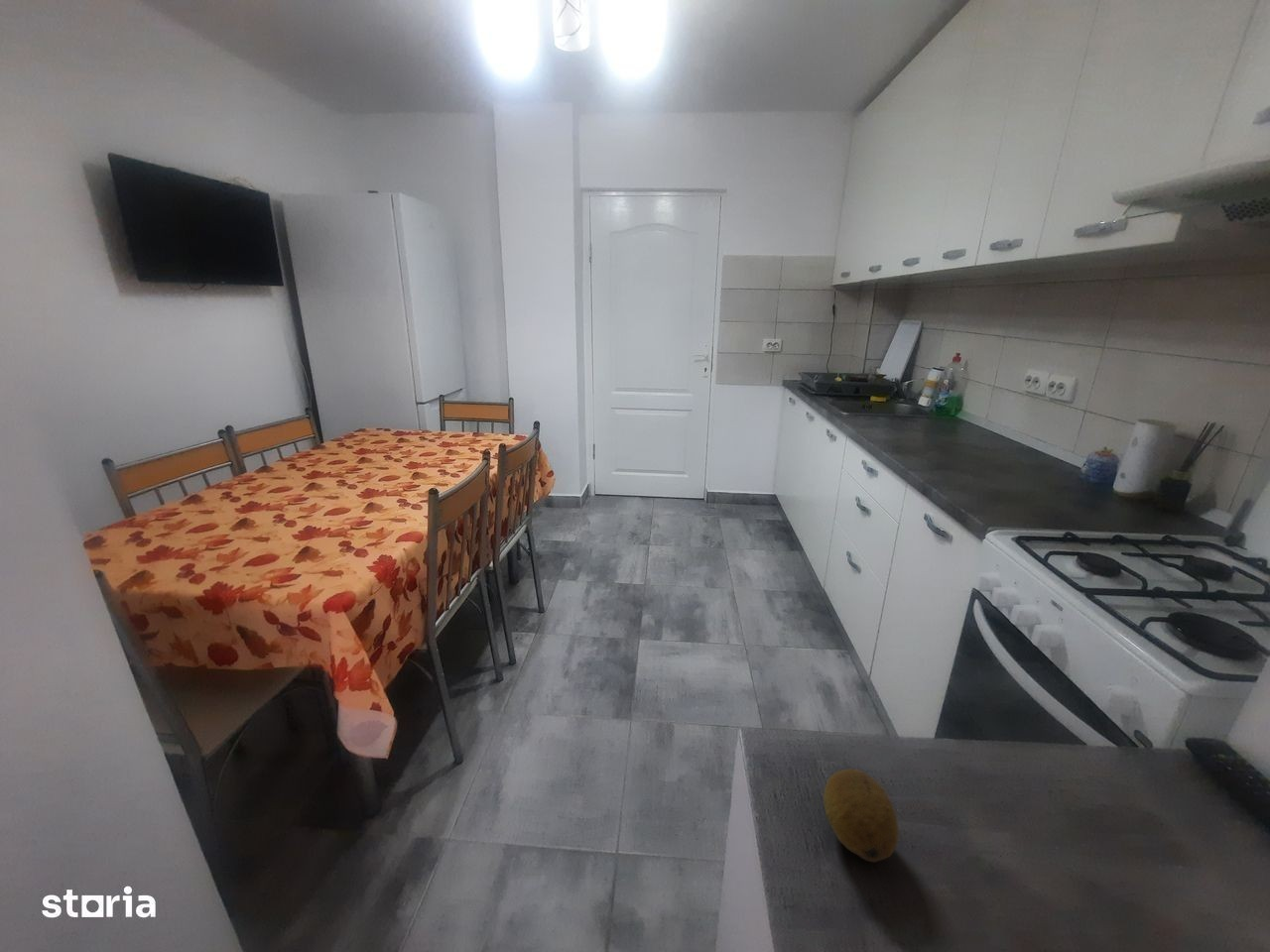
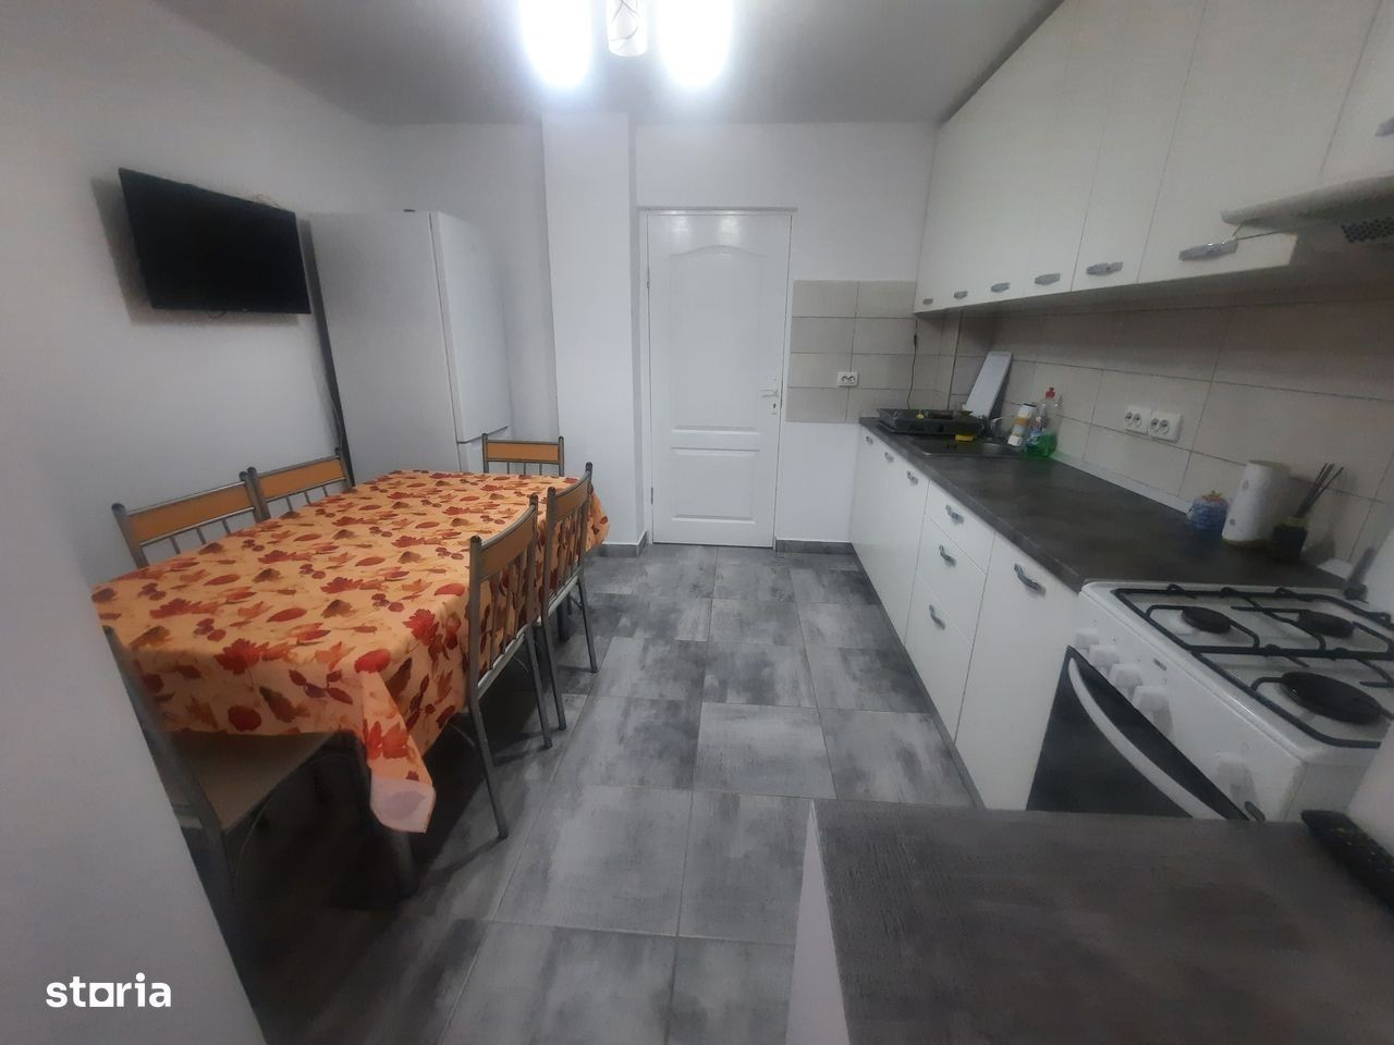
- fruit (859, 810)
